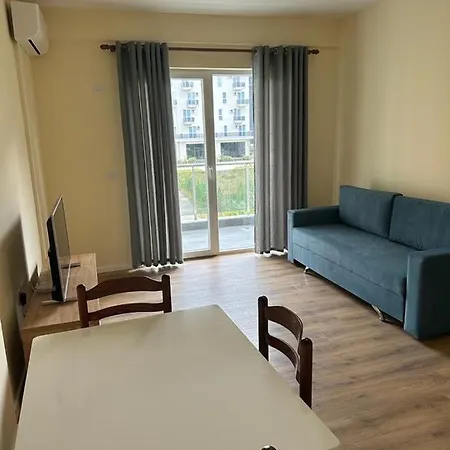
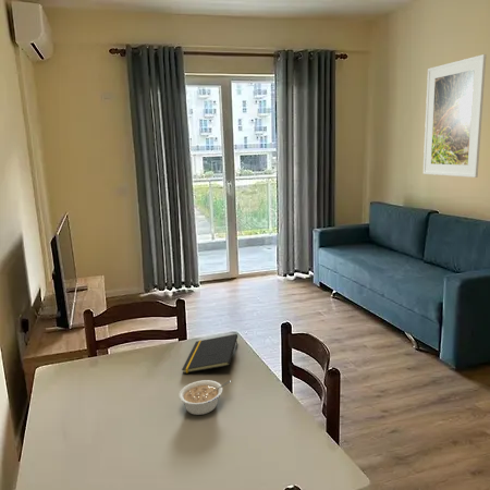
+ legume (201, 396)
+ notepad (211, 352)
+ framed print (451, 120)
